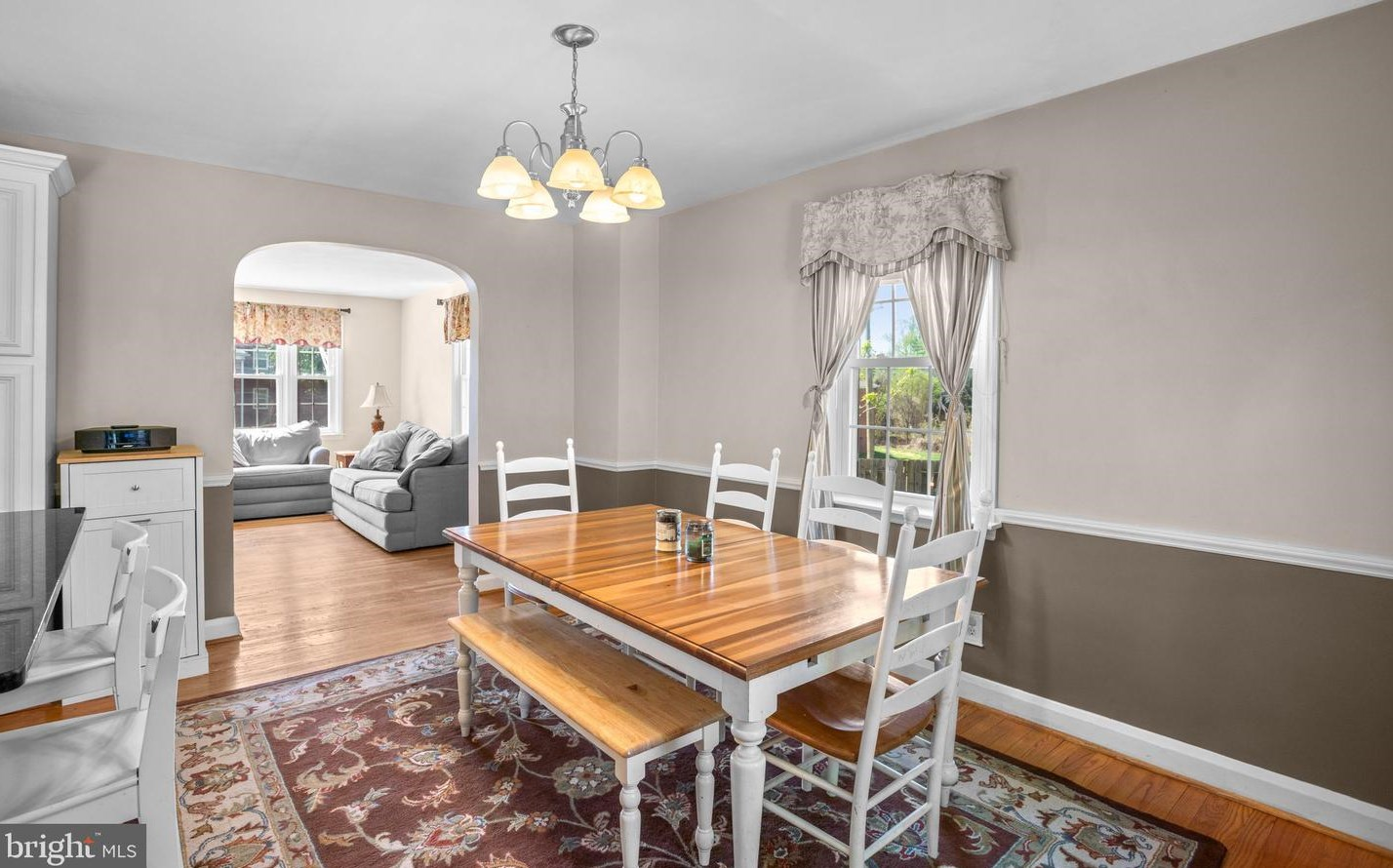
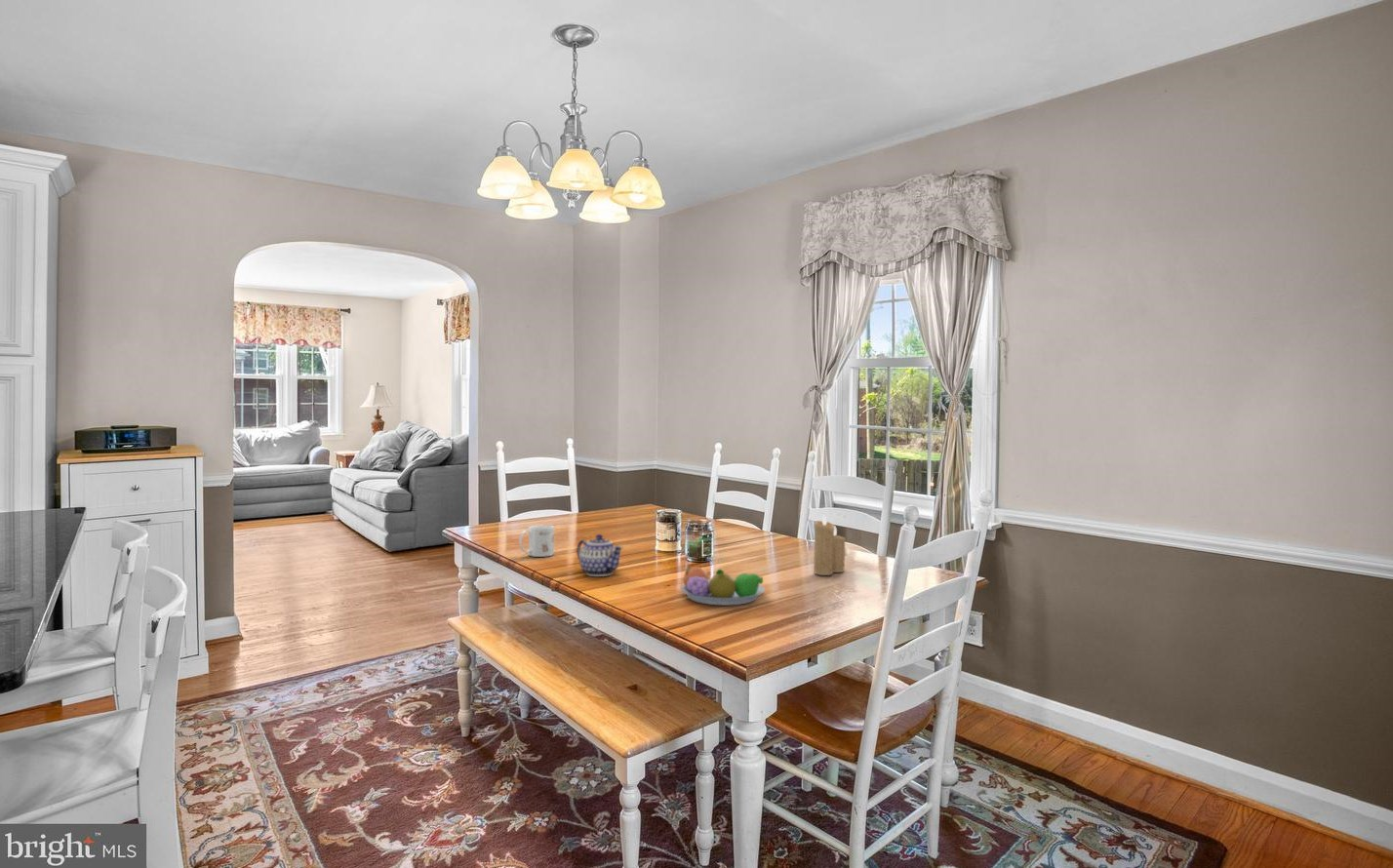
+ fruit bowl (724, 580)
+ candle (829, 543)
+ teapot (599, 554)
+ mug (536, 540)
